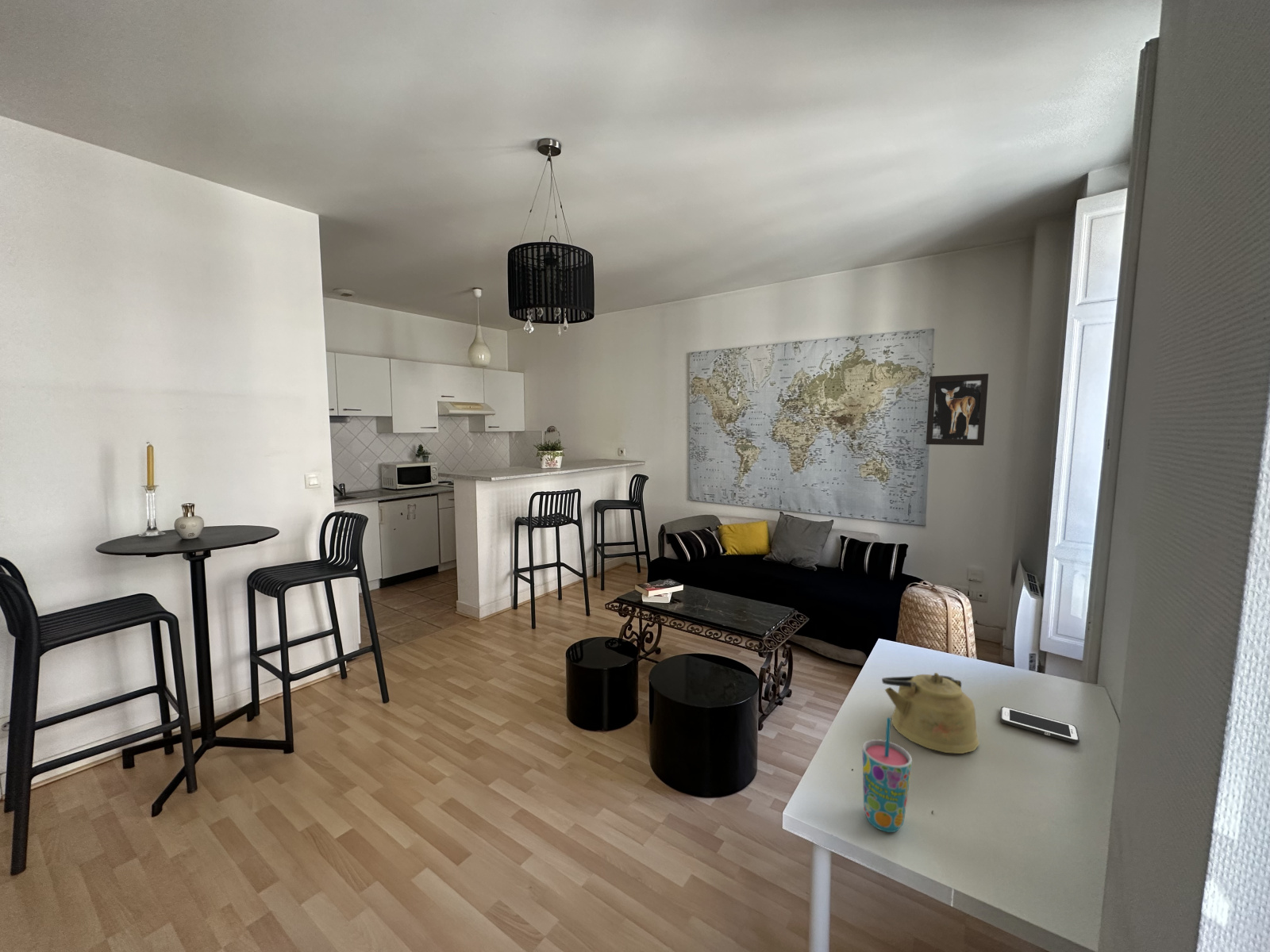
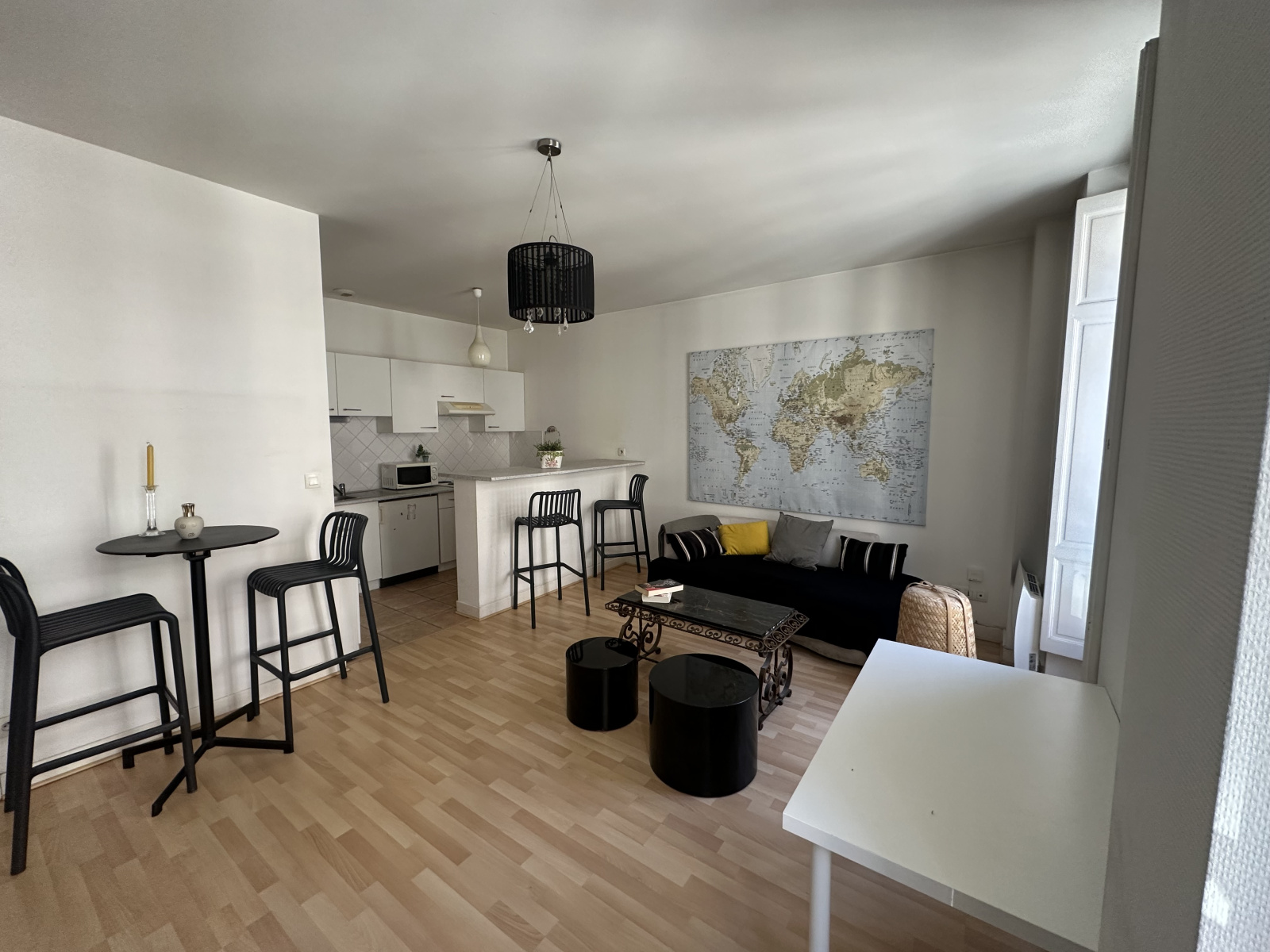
- cell phone (1037, 724)
- kettle (926, 701)
- wall art (956, 410)
- cup (886, 770)
